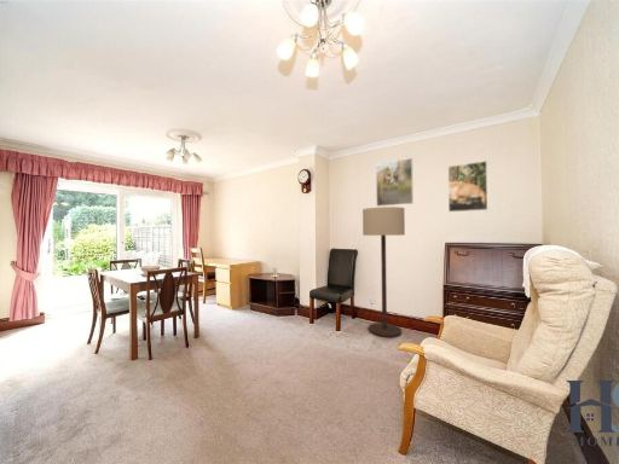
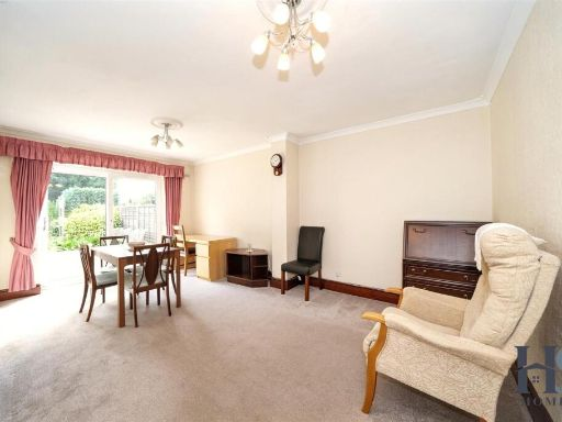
- floor lamp (383, 269)
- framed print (393, 182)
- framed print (467, 187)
